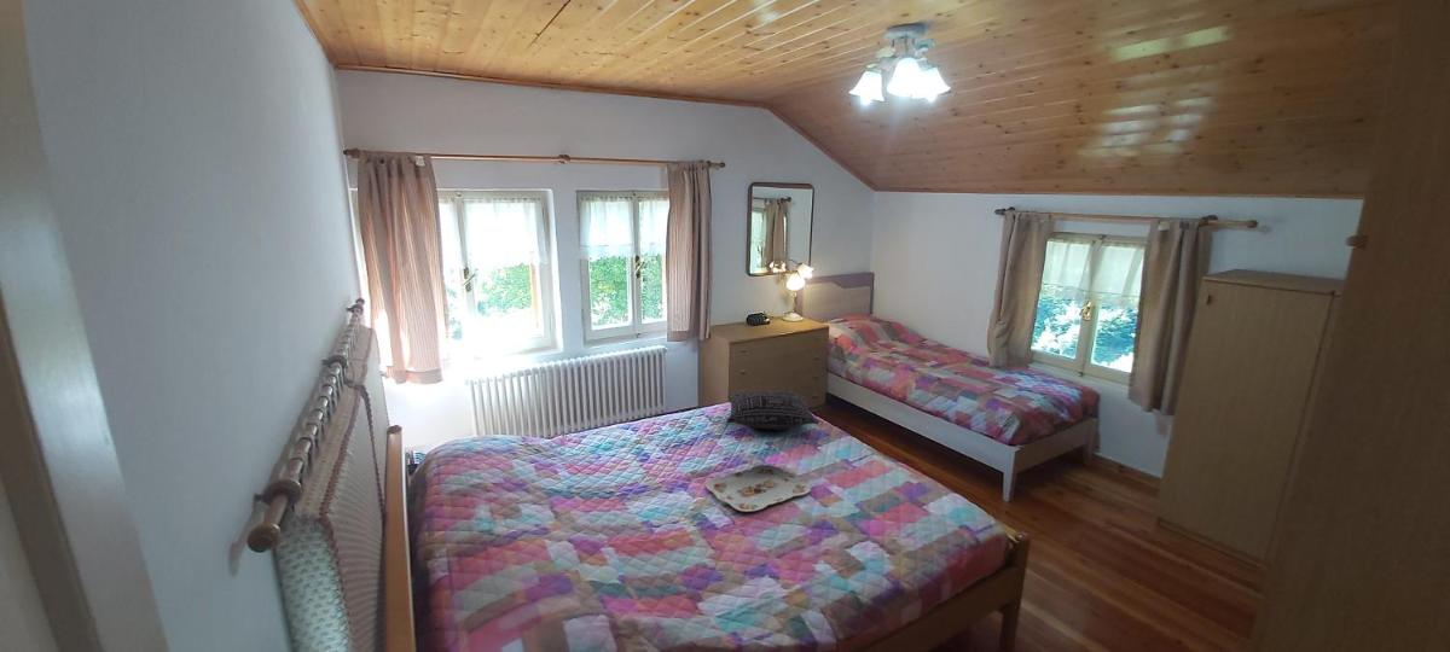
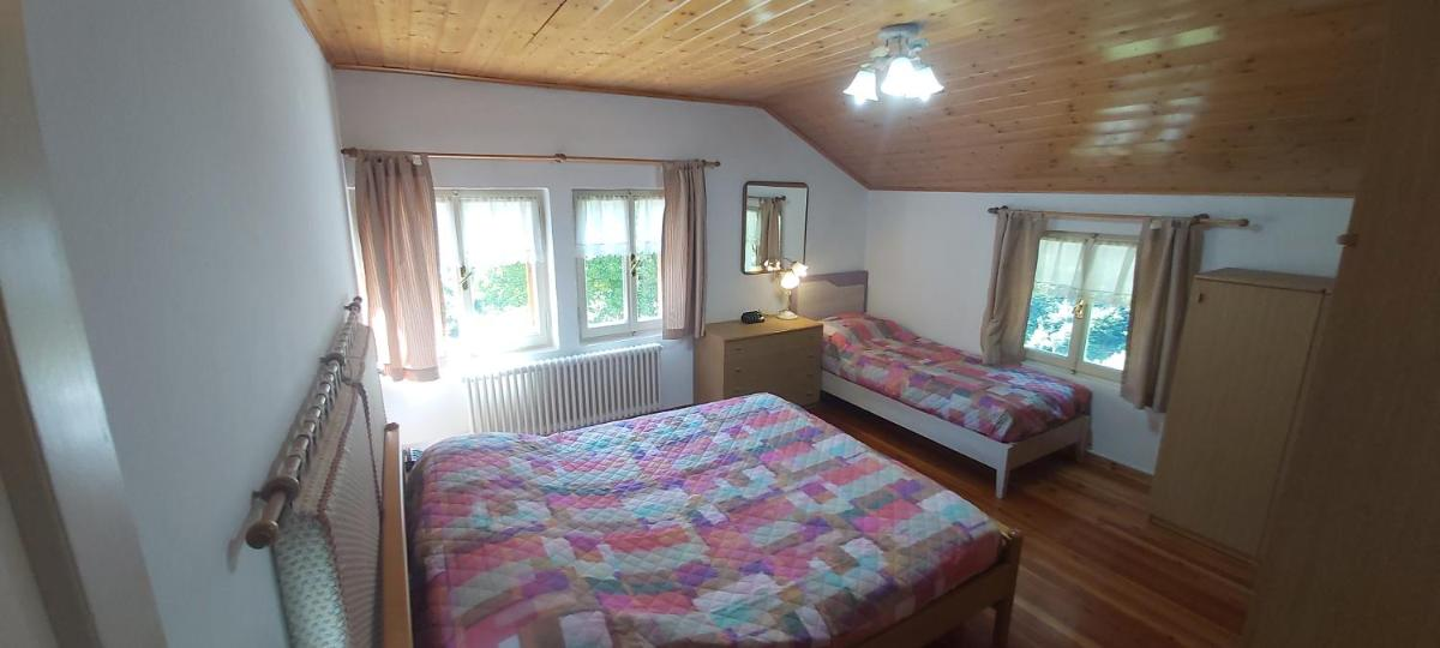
- serving tray (758, 487)
- pillow (768, 408)
